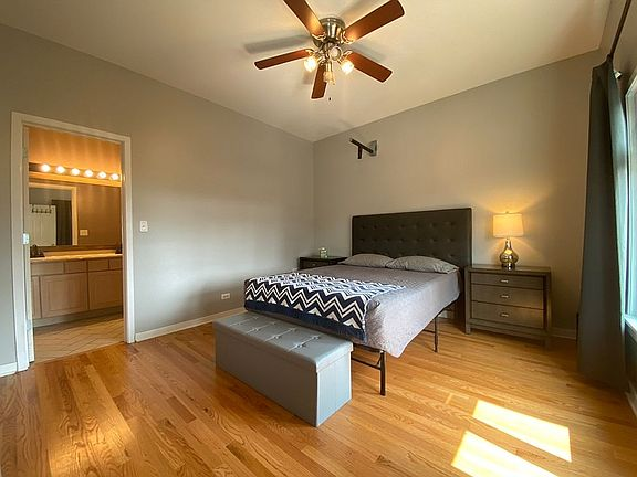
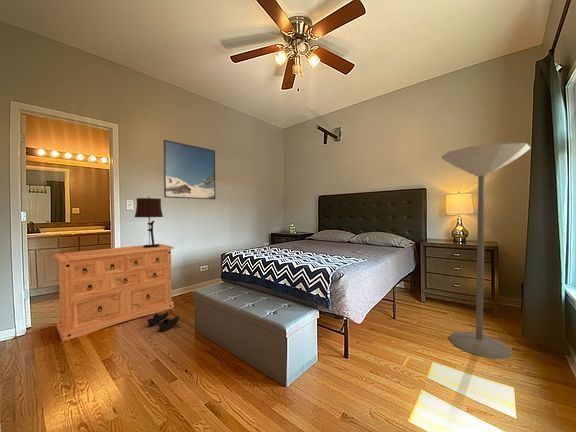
+ table lamp (149, 221)
+ dresser (119, 283)
+ floor lamp (480, 248)
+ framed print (191, 172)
+ shoe (163, 320)
